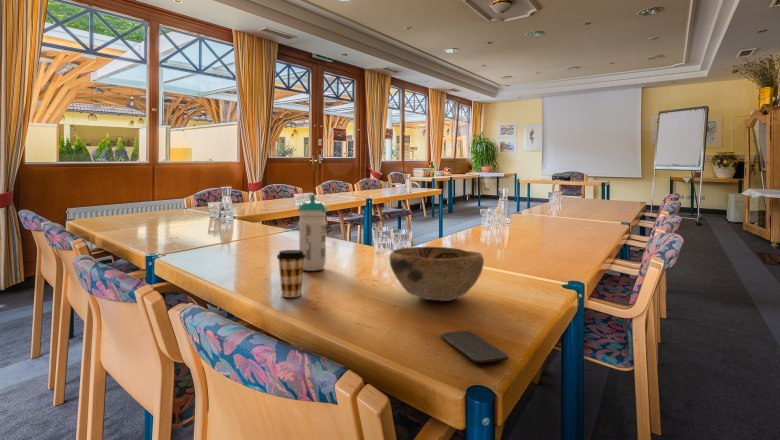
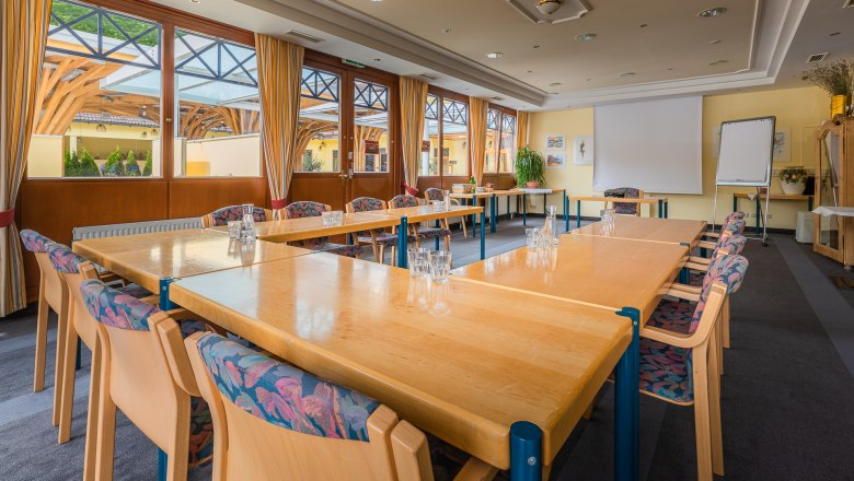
- water bottle (312, 231)
- coffee cup (291, 273)
- decorative bowl (435, 275)
- smartphone (472, 345)
